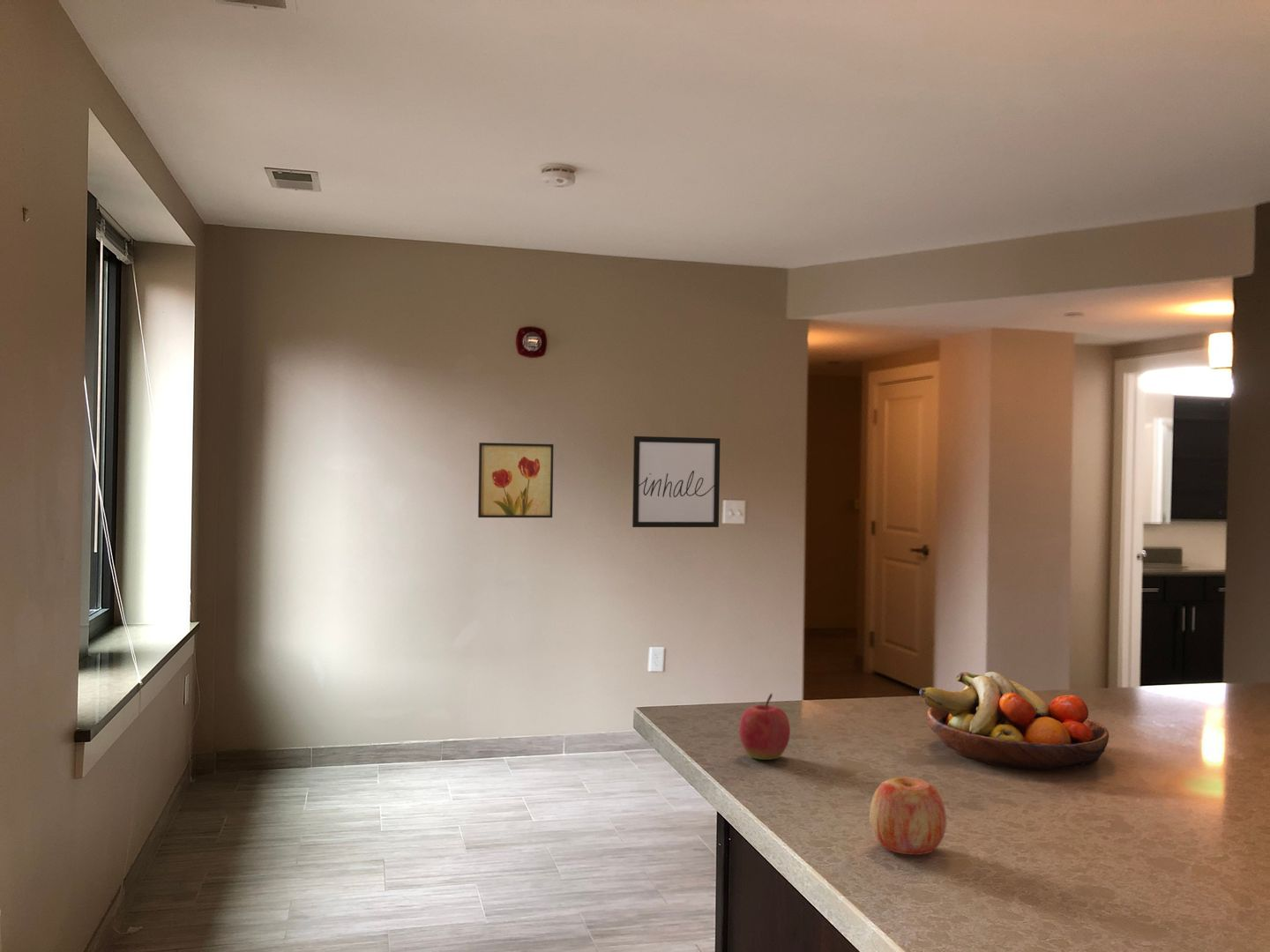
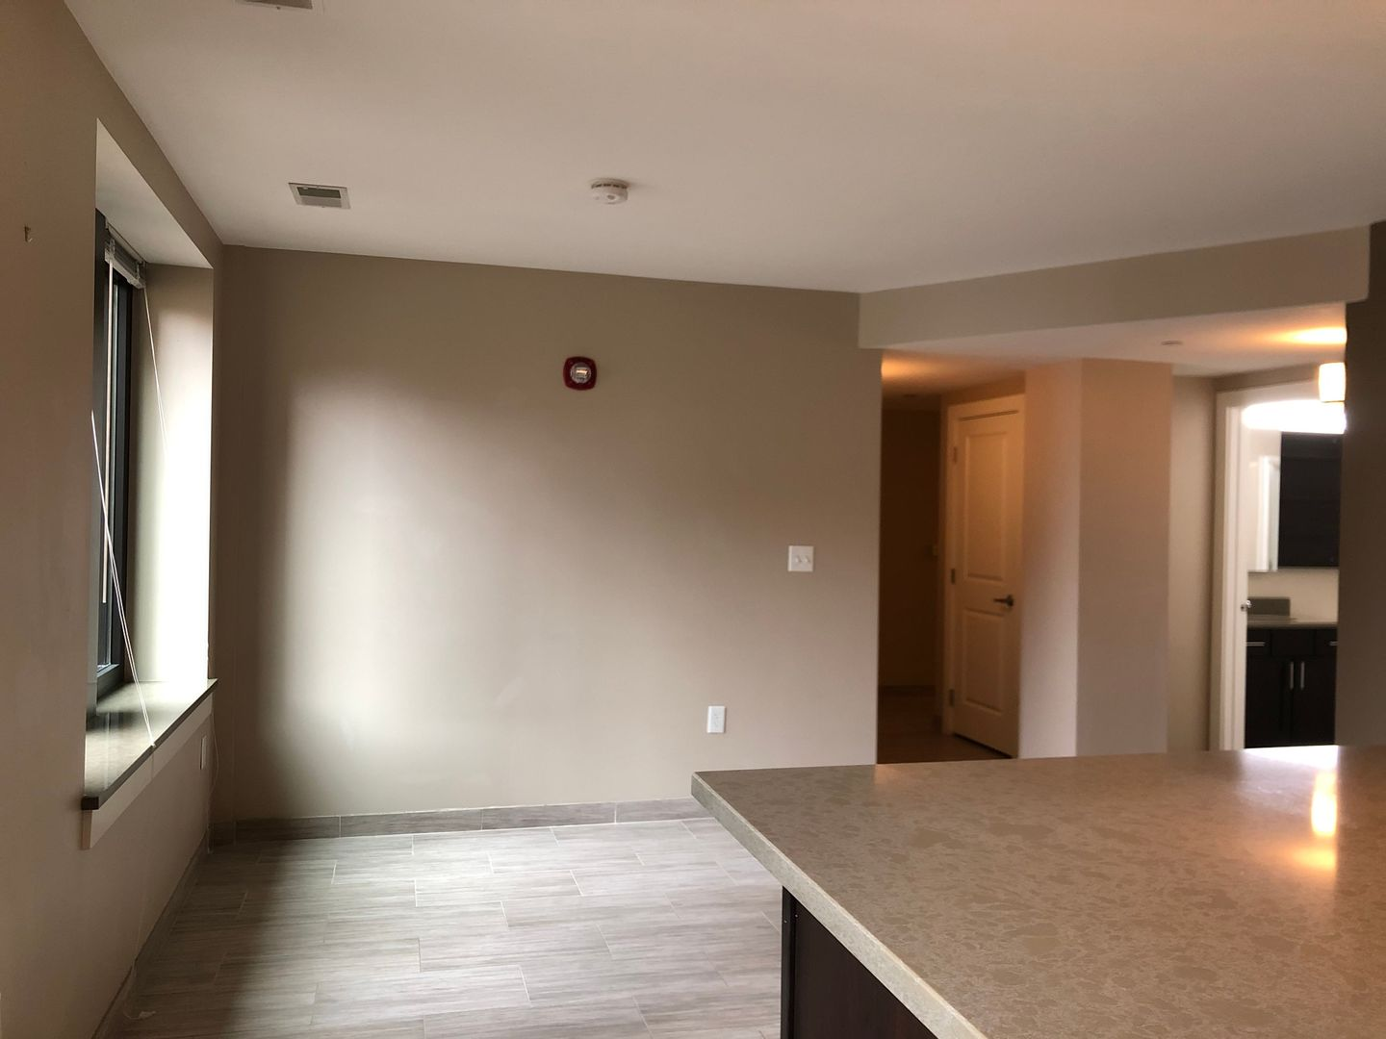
- wall art (676, 482)
- wall art (515, 480)
- fruit bowl (1014, 714)
- apple (765, 725)
- apple (908, 814)
